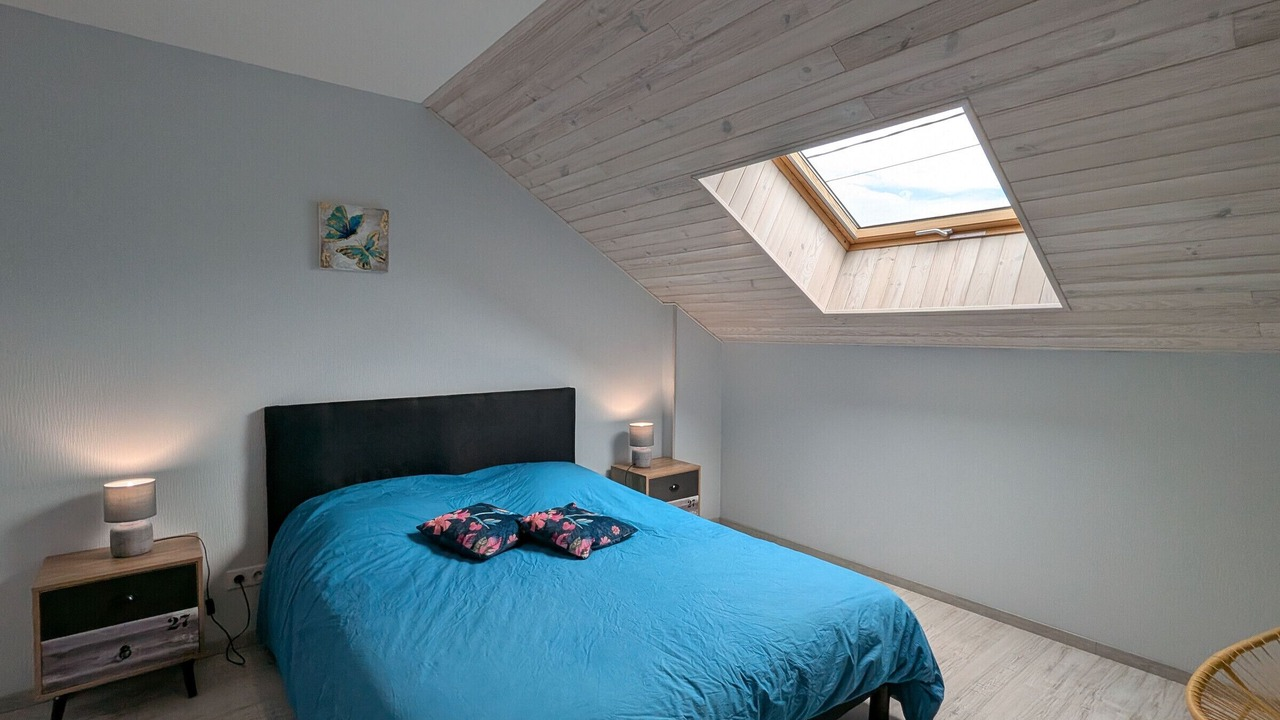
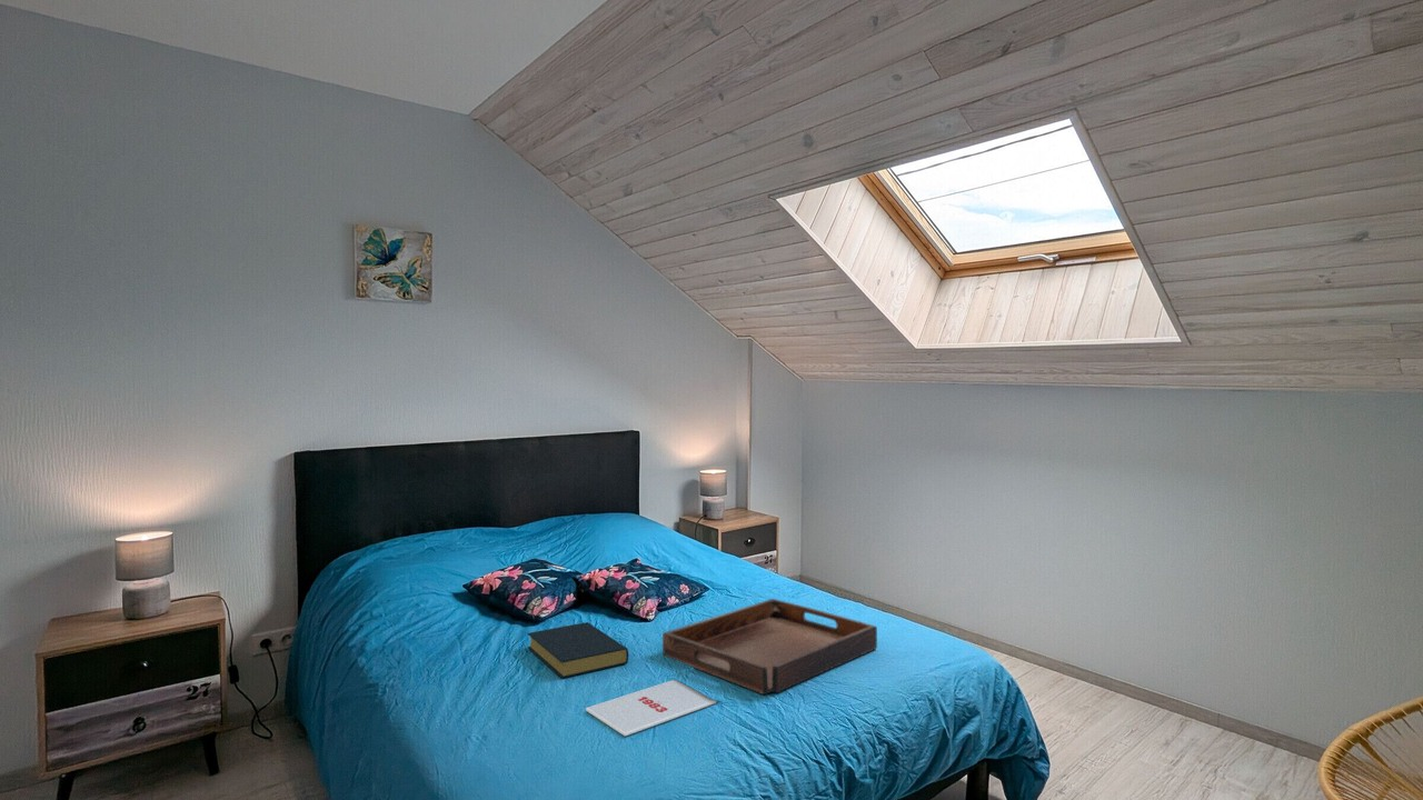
+ hardback book (576, 648)
+ serving tray (770, 640)
+ magazine (651, 704)
